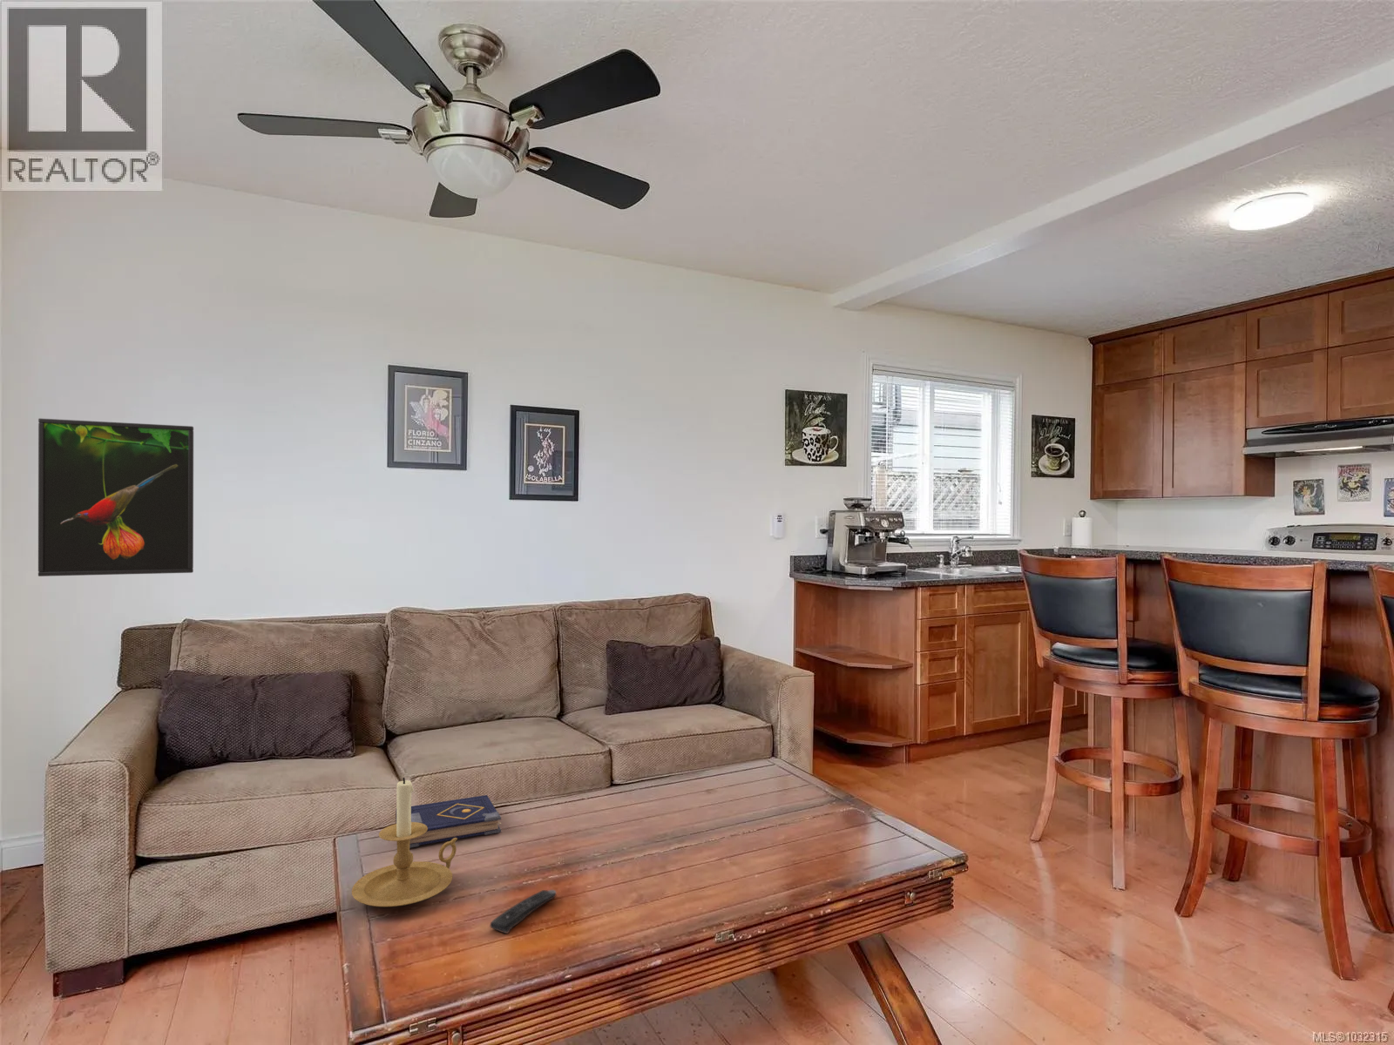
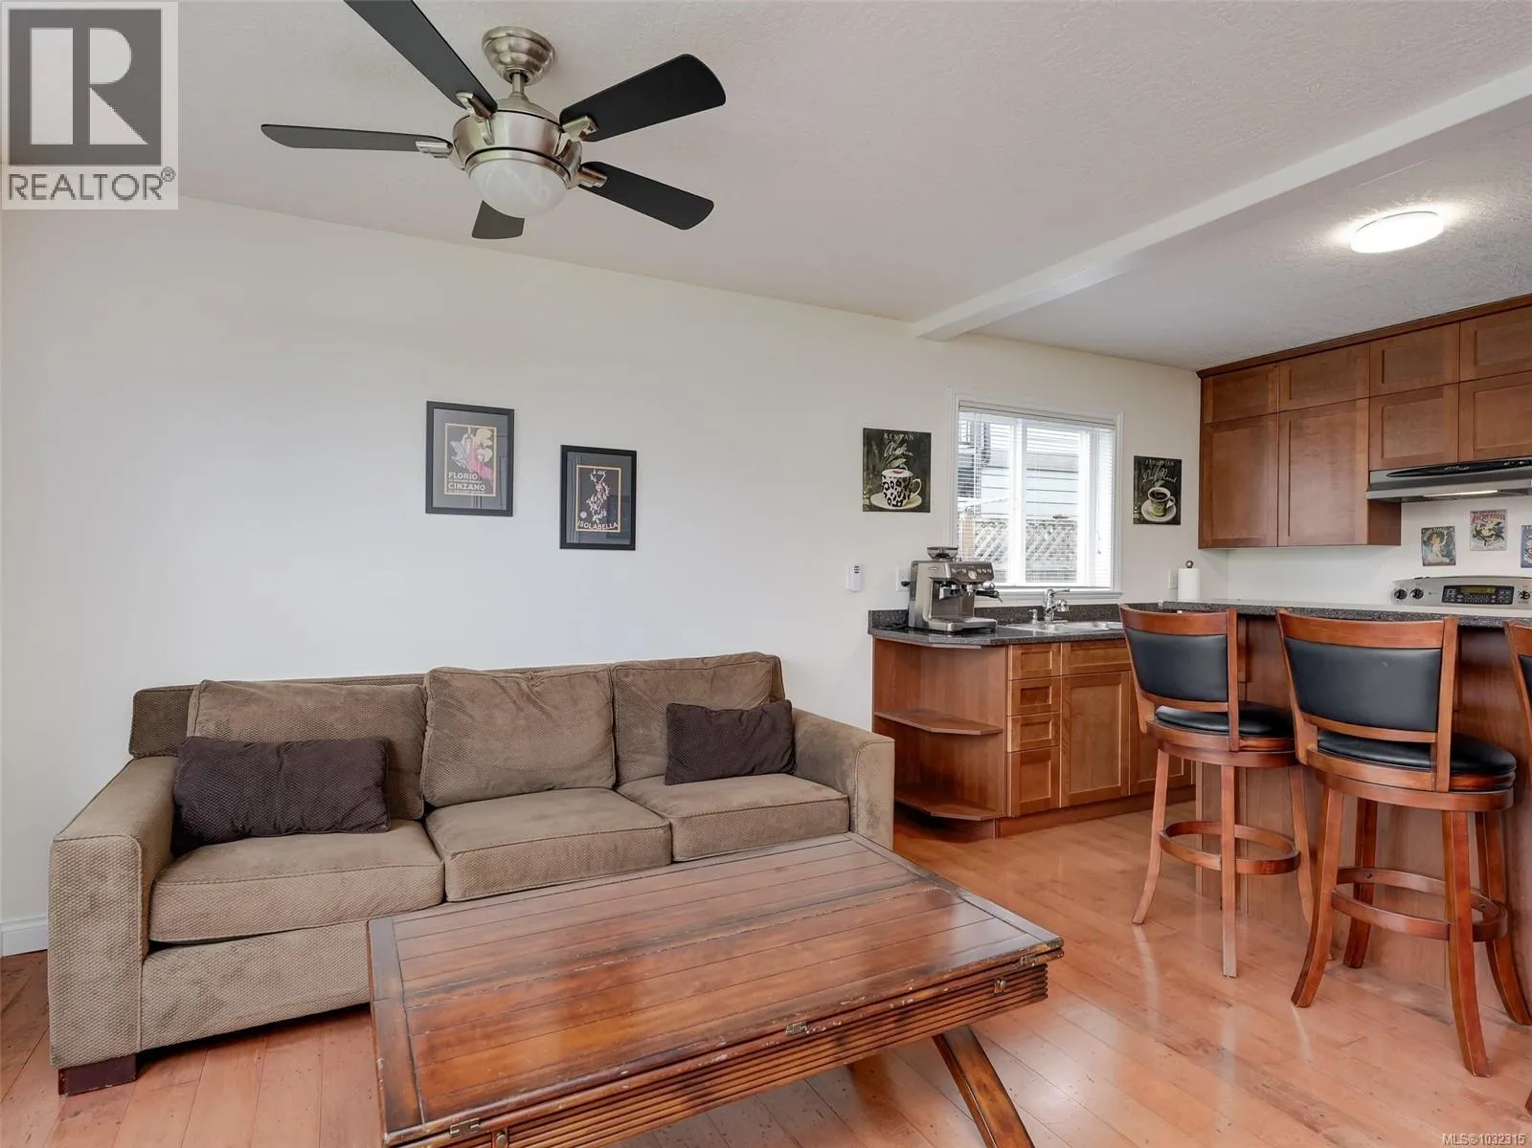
- remote control (526, 908)
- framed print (119, 498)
- book (447, 820)
- candle holder (404, 835)
